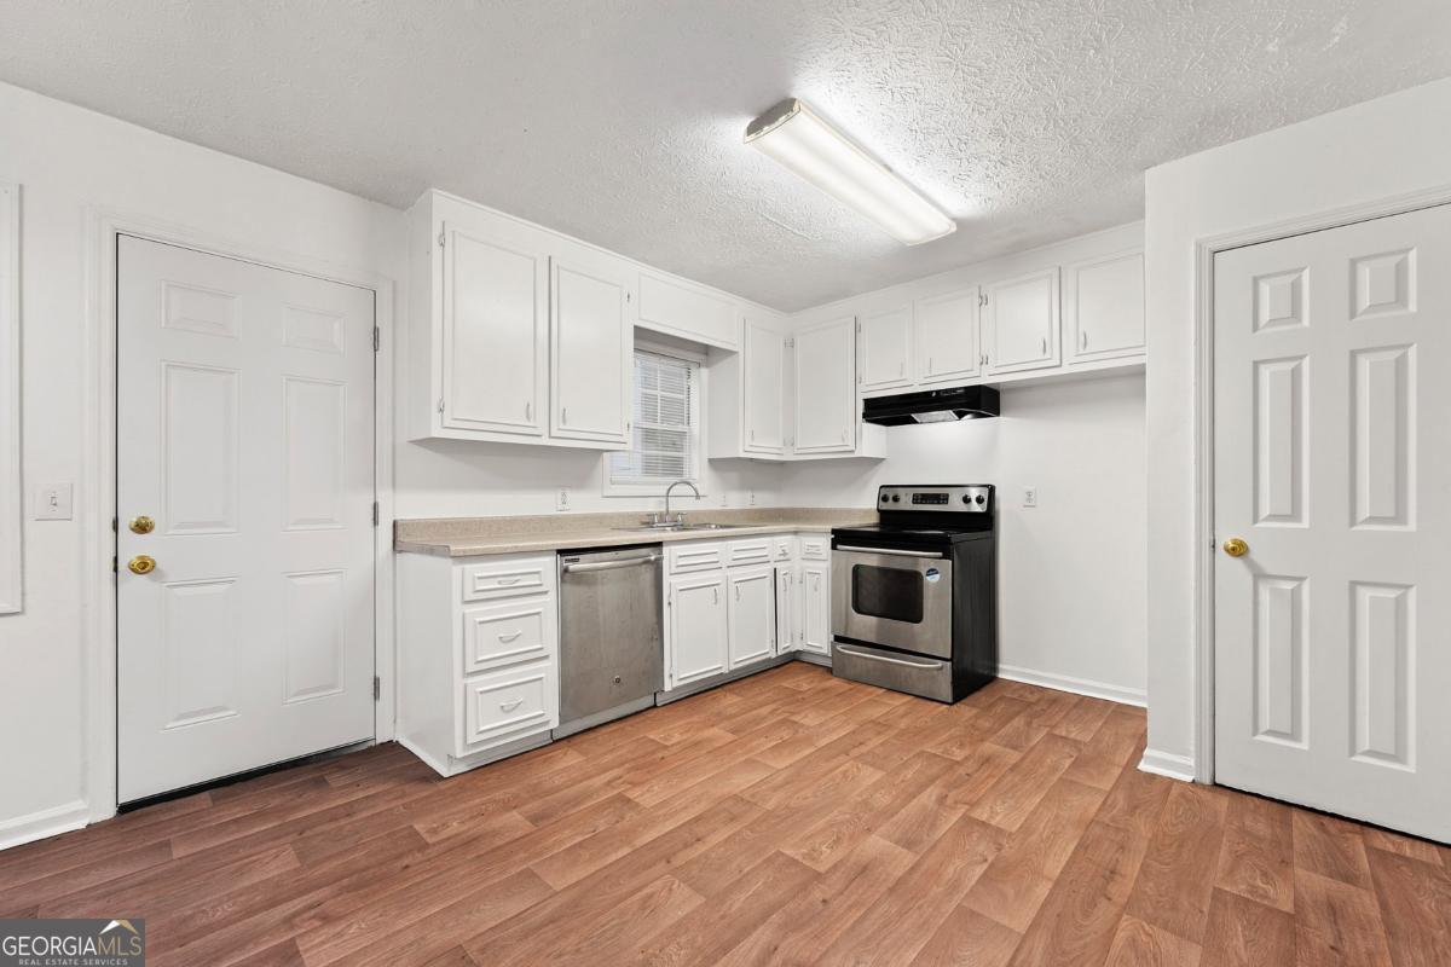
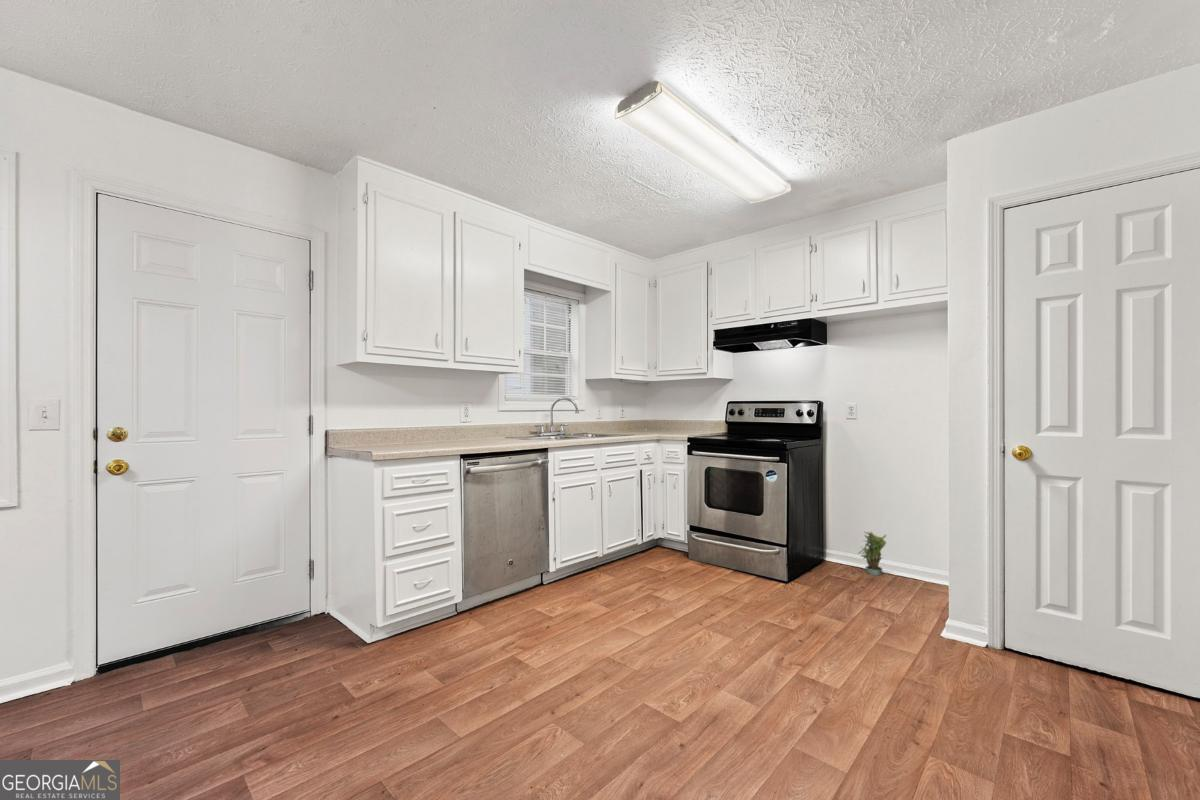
+ potted plant (871, 551)
